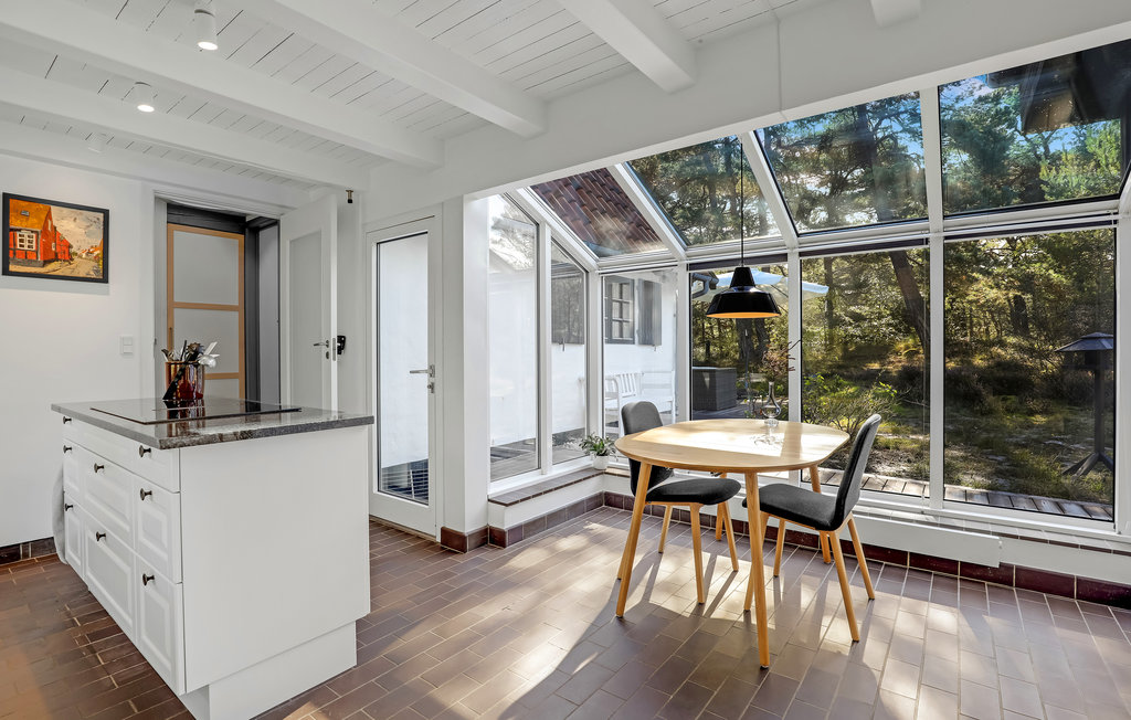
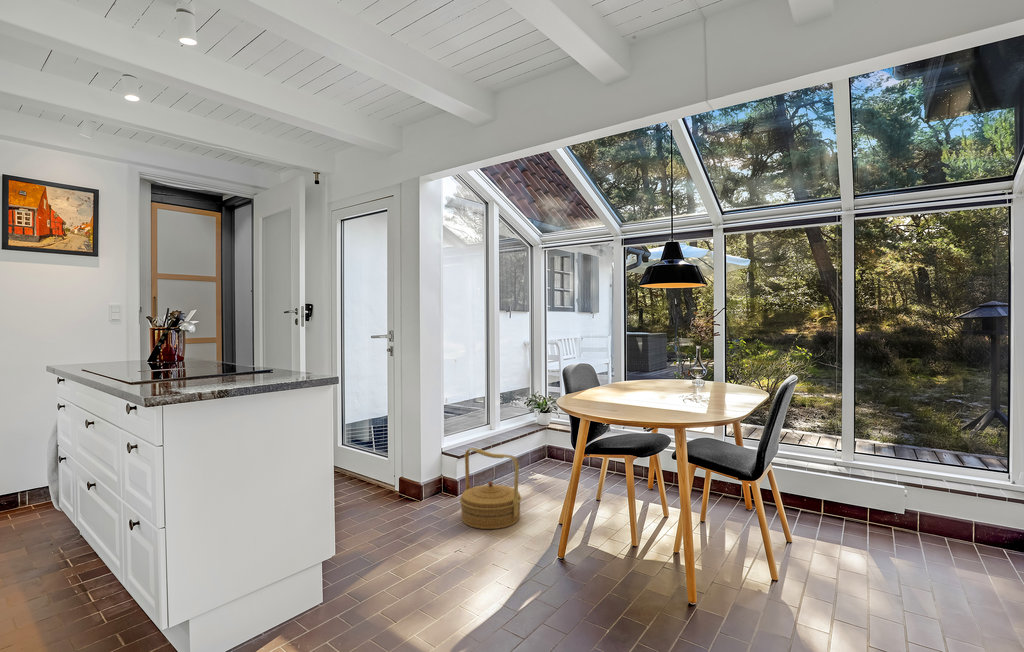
+ woven basket (490, 484)
